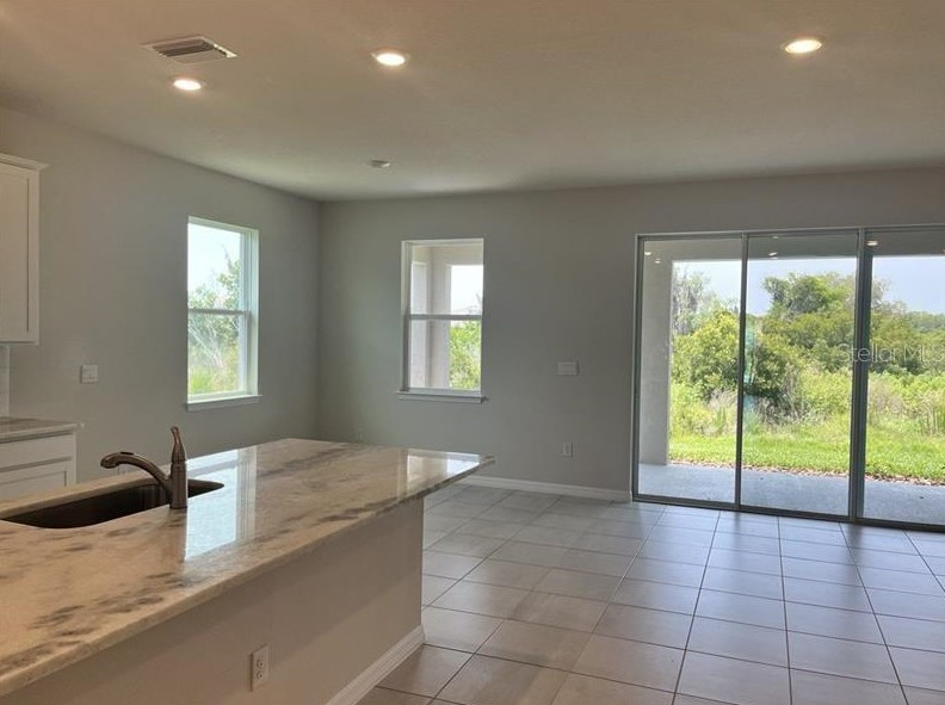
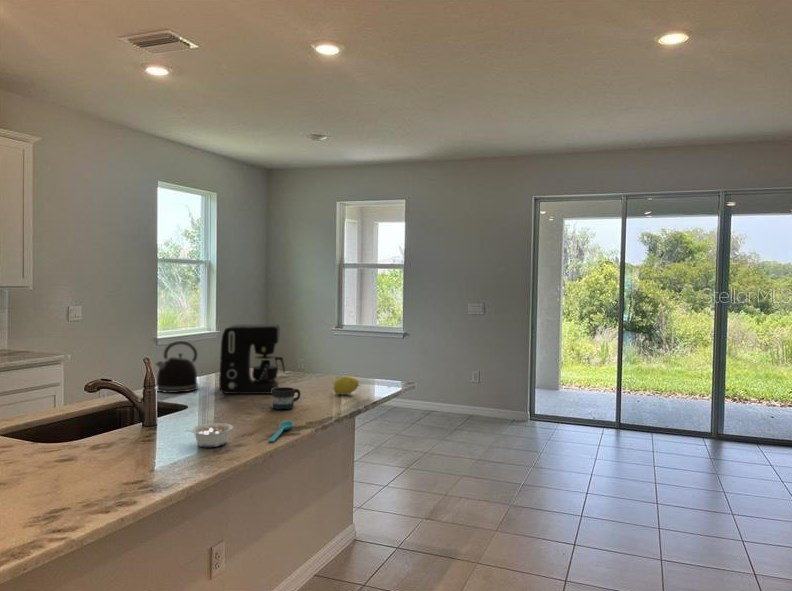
+ legume (211, 434)
+ coffee maker (256, 357)
+ fruit (346, 385)
+ kettle (177, 365)
+ spoon (280, 430)
+ mug (284, 398)
